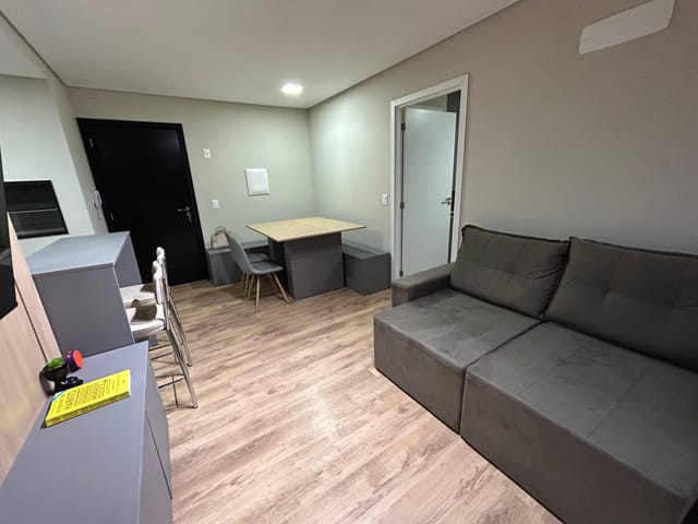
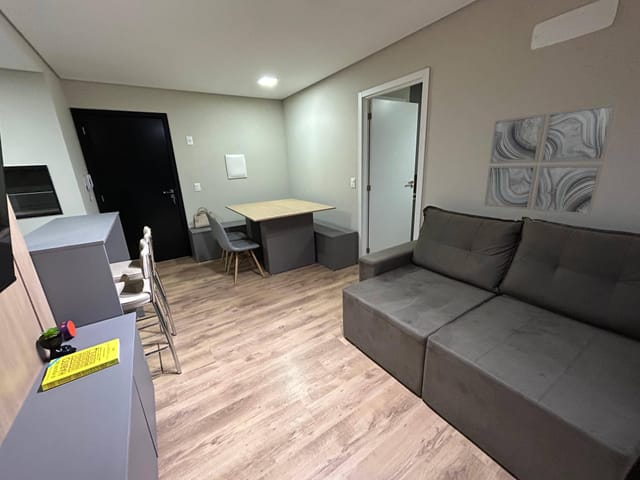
+ wall art (539, 165)
